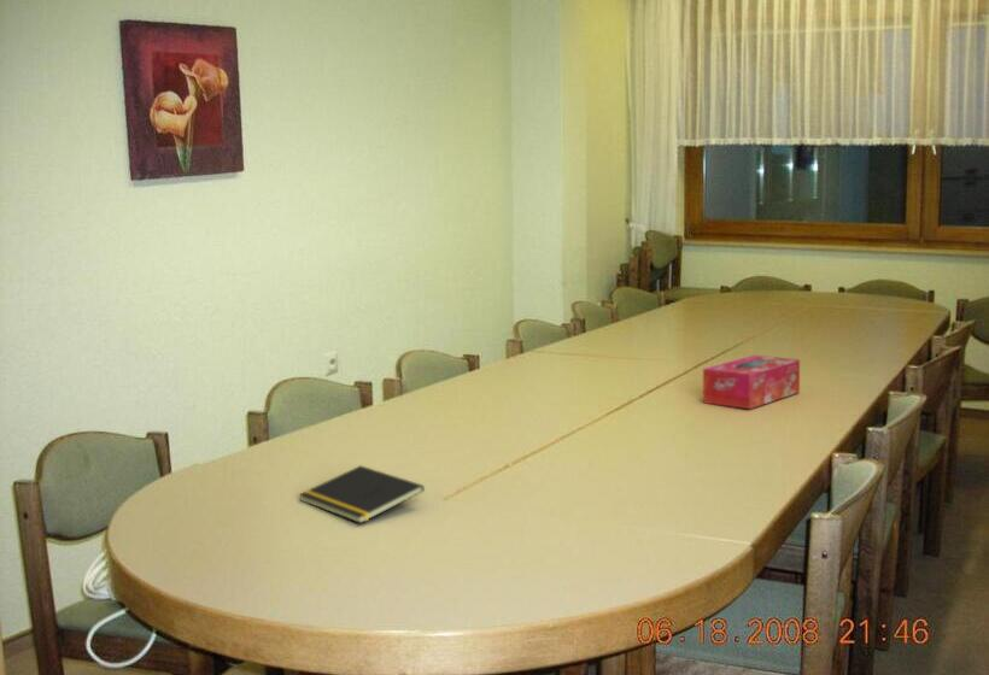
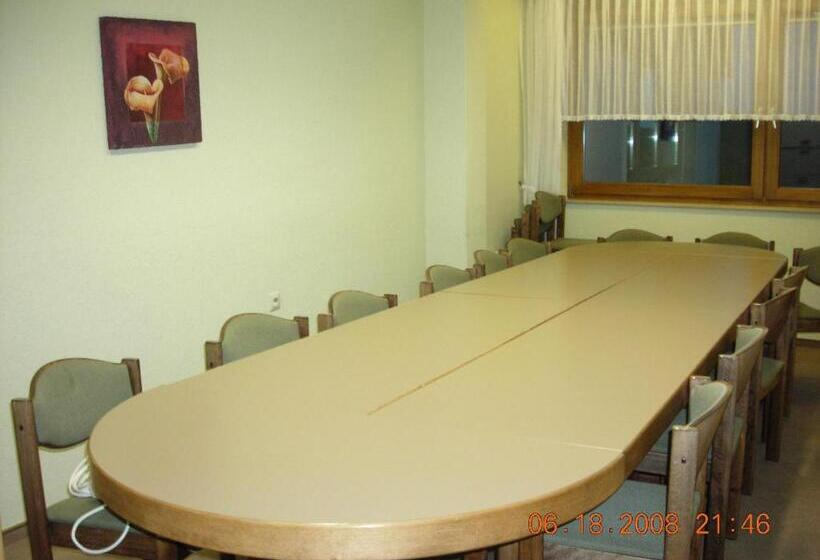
- tissue box (751, 380)
- notepad (361, 492)
